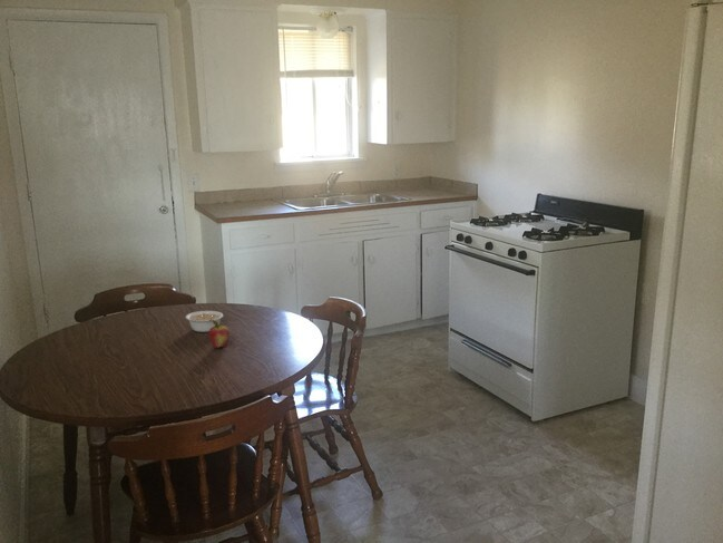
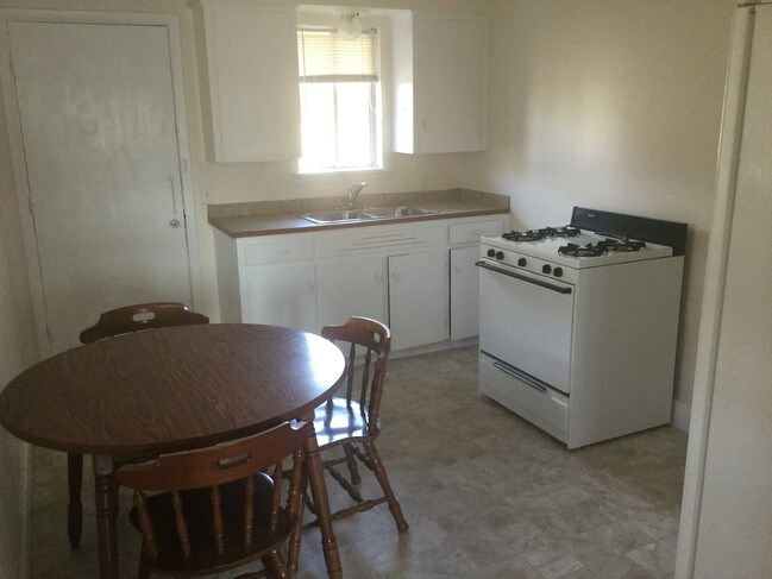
- legume (205, 320)
- fruit (218, 332)
